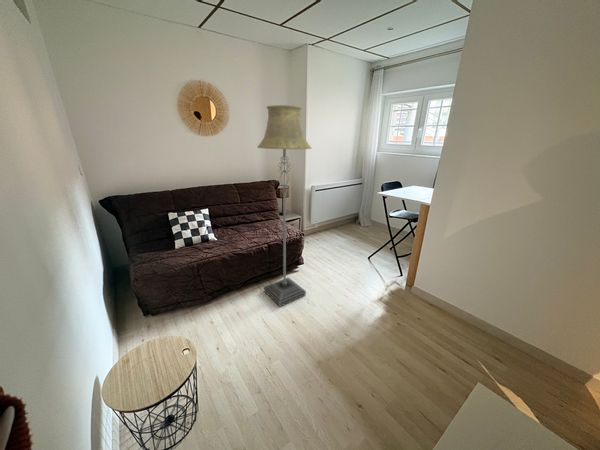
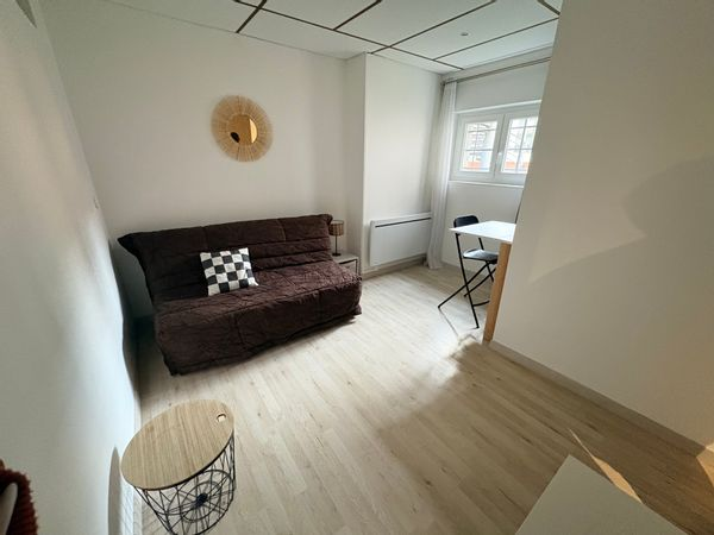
- floor lamp (284, 212)
